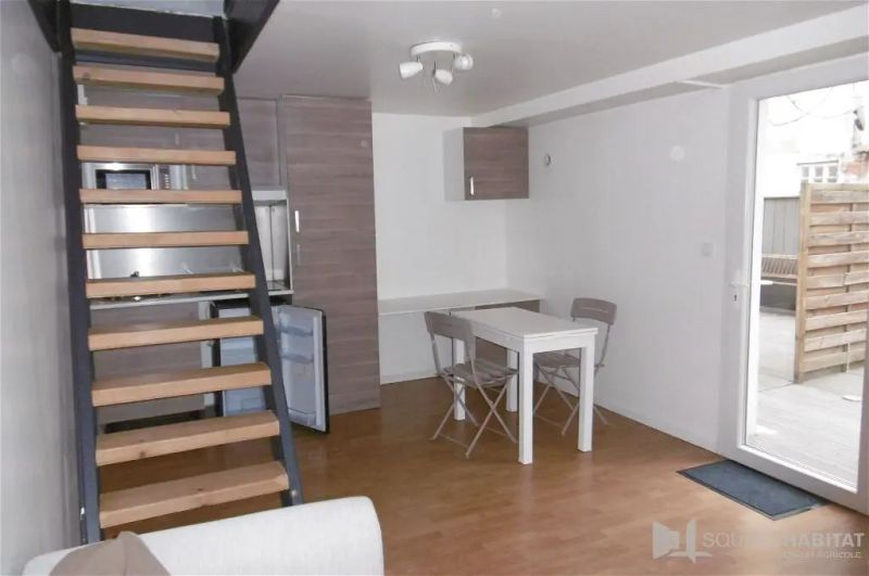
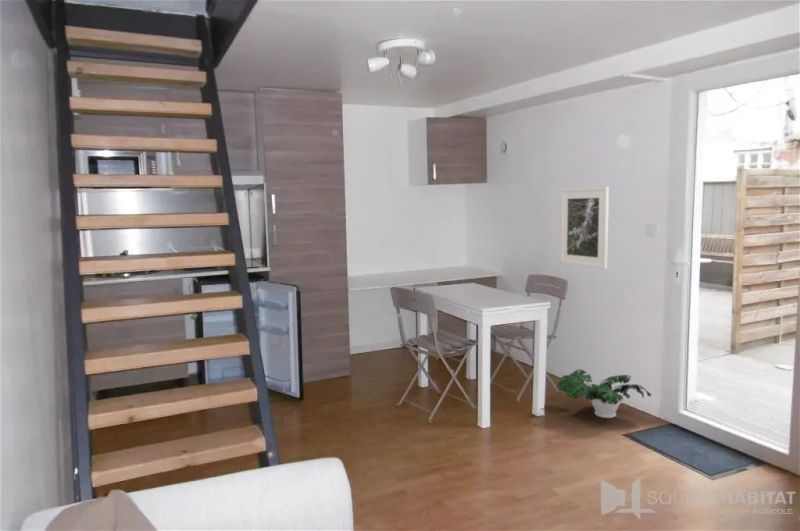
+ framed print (583, 227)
+ potted plant (597, 395)
